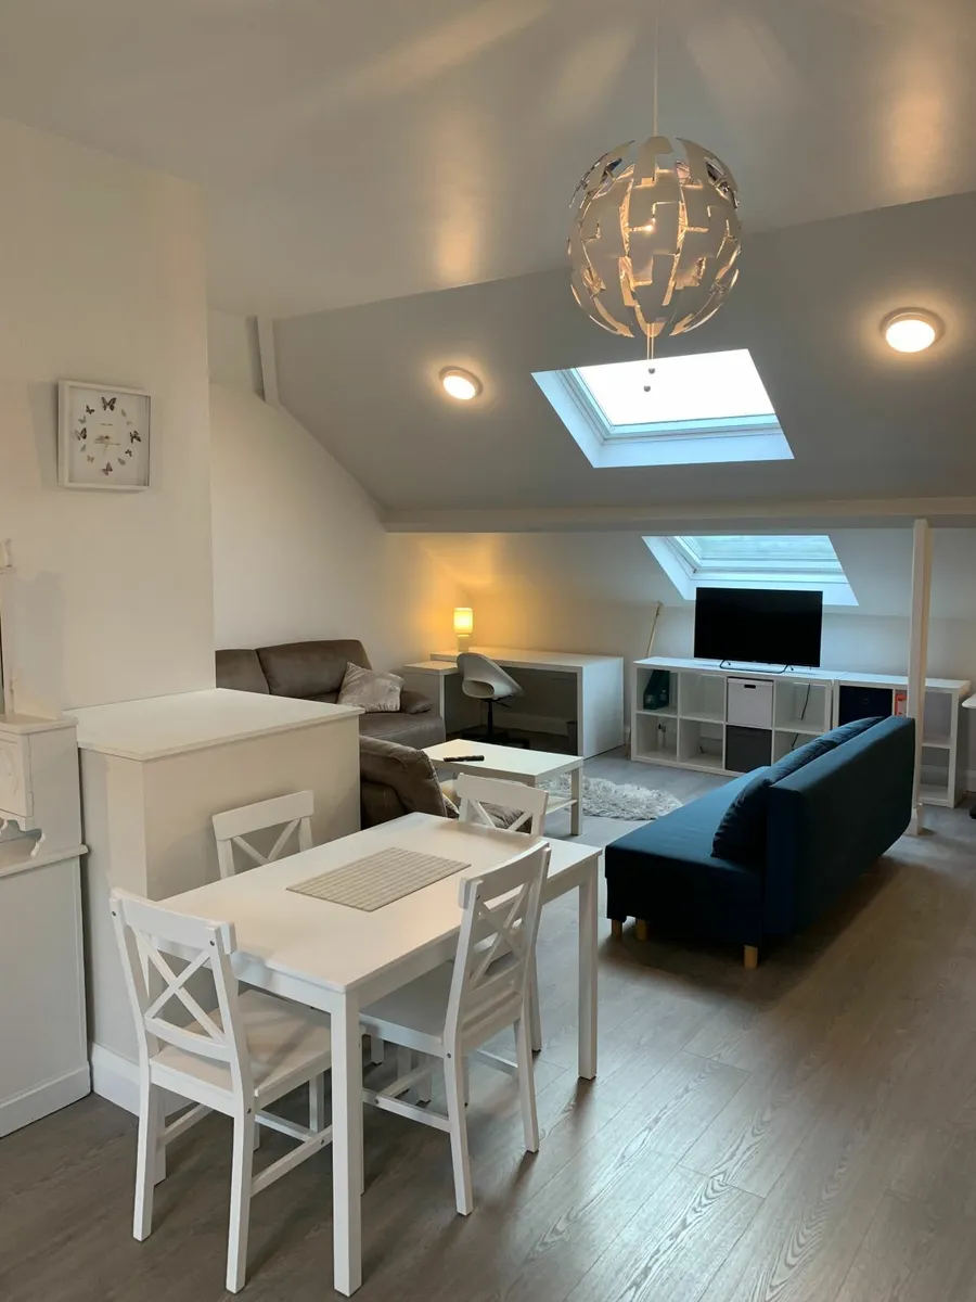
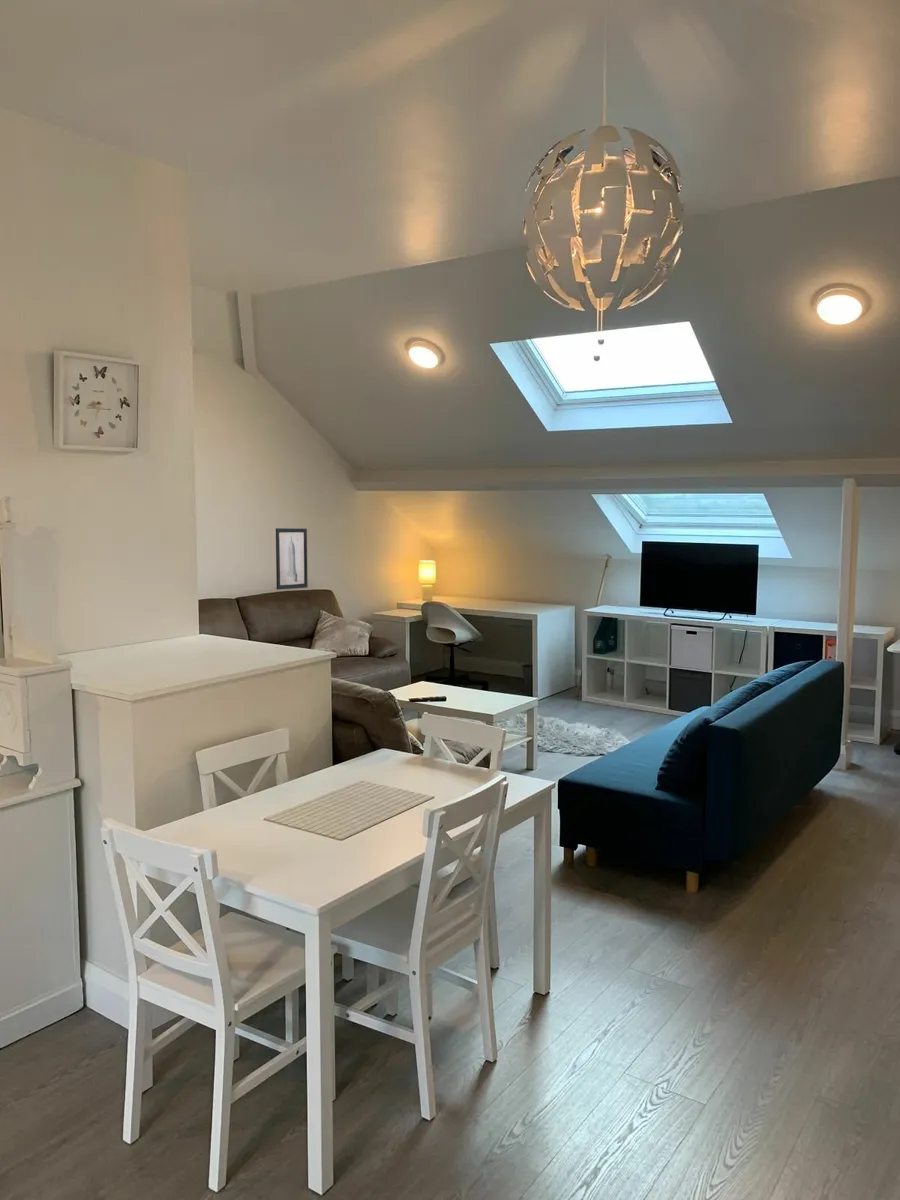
+ wall art (291, 558)
